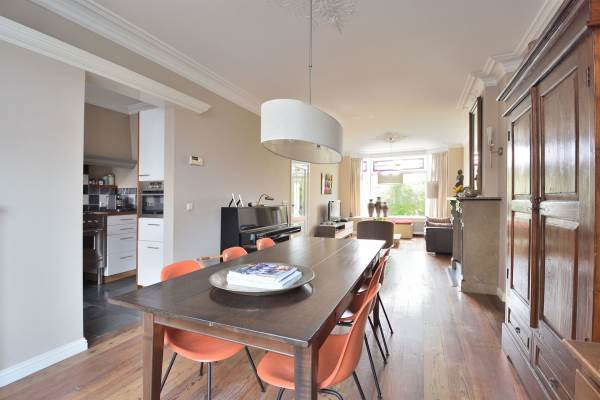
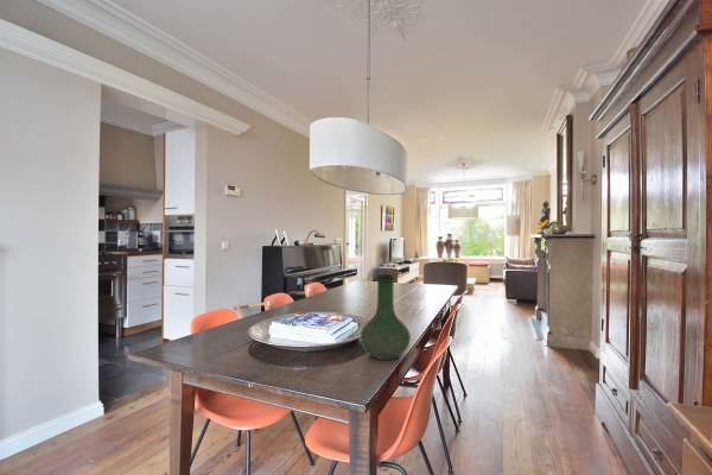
+ vase (384, 315)
